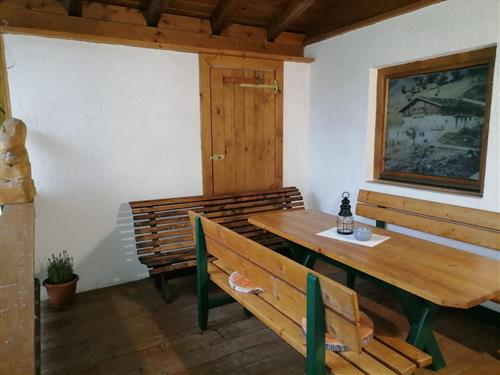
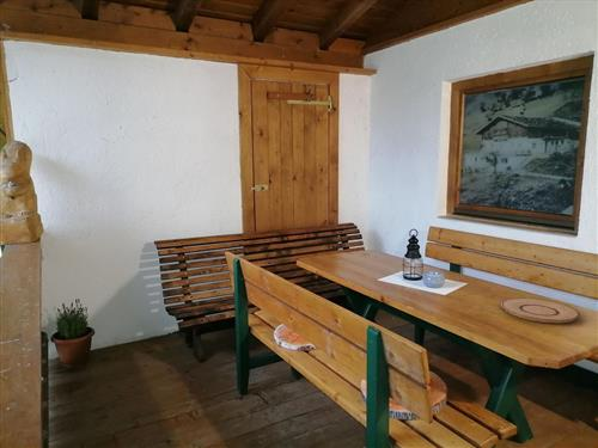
+ plate (538, 309)
